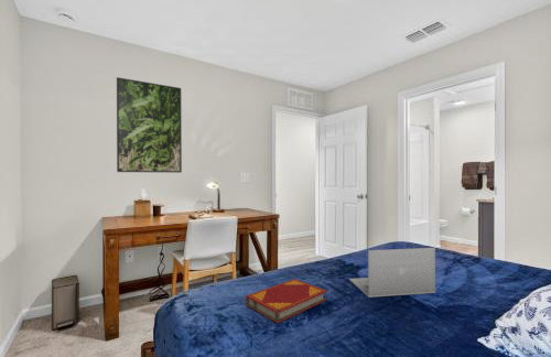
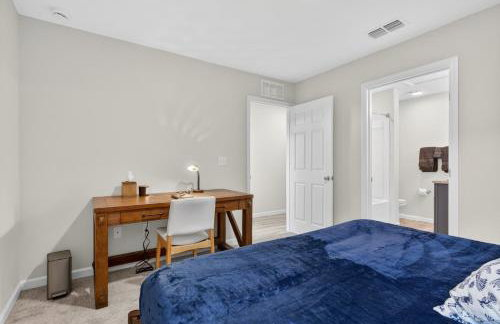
- hardback book (287, 298)
- laptop (389, 264)
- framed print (150, 127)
